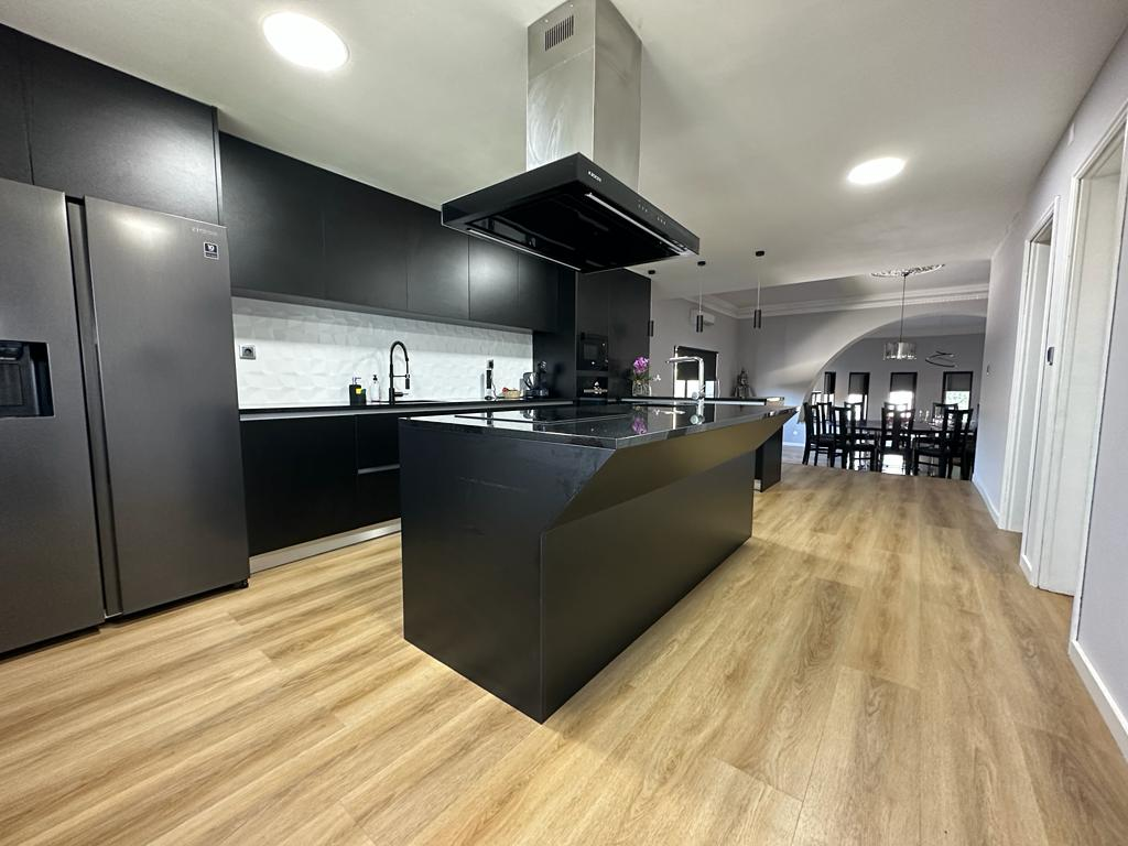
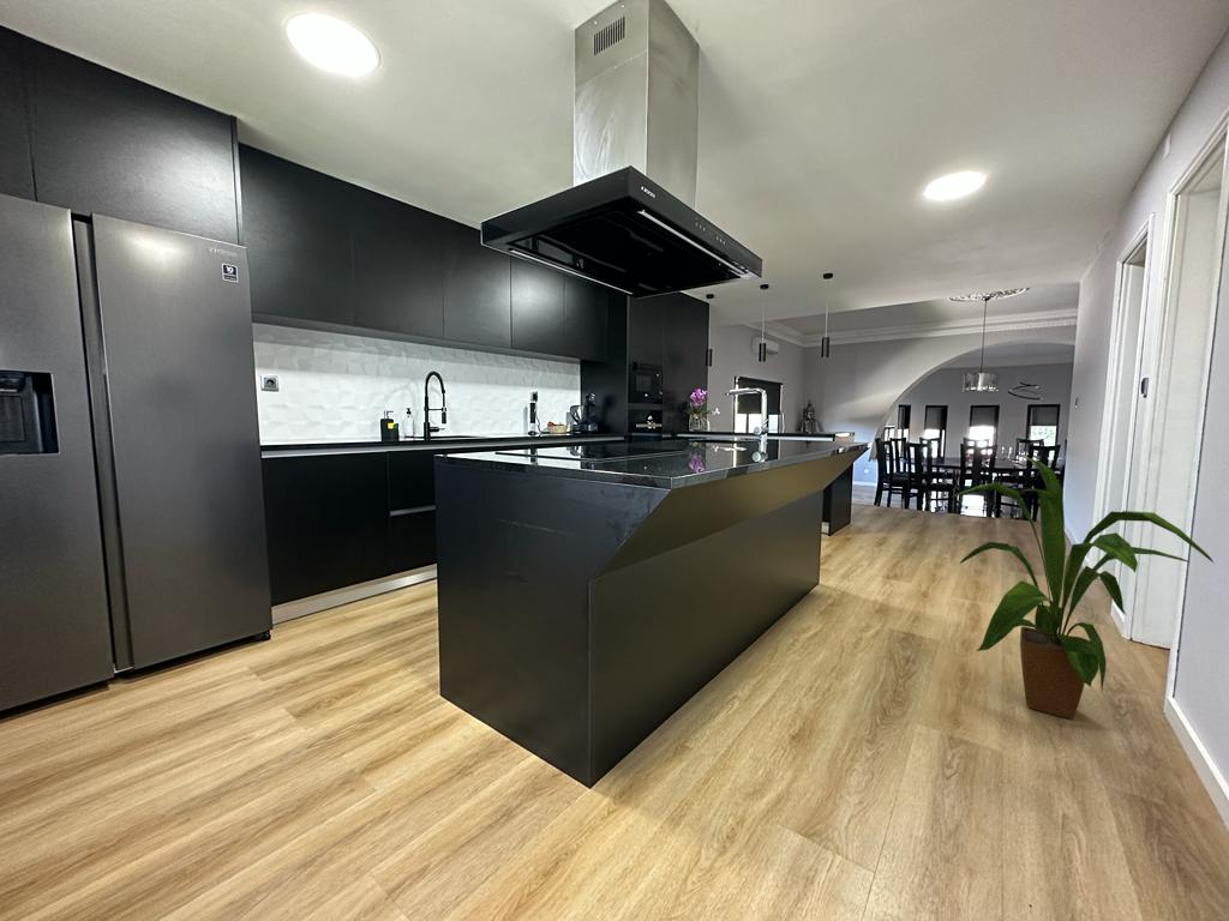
+ house plant (1055, 591)
